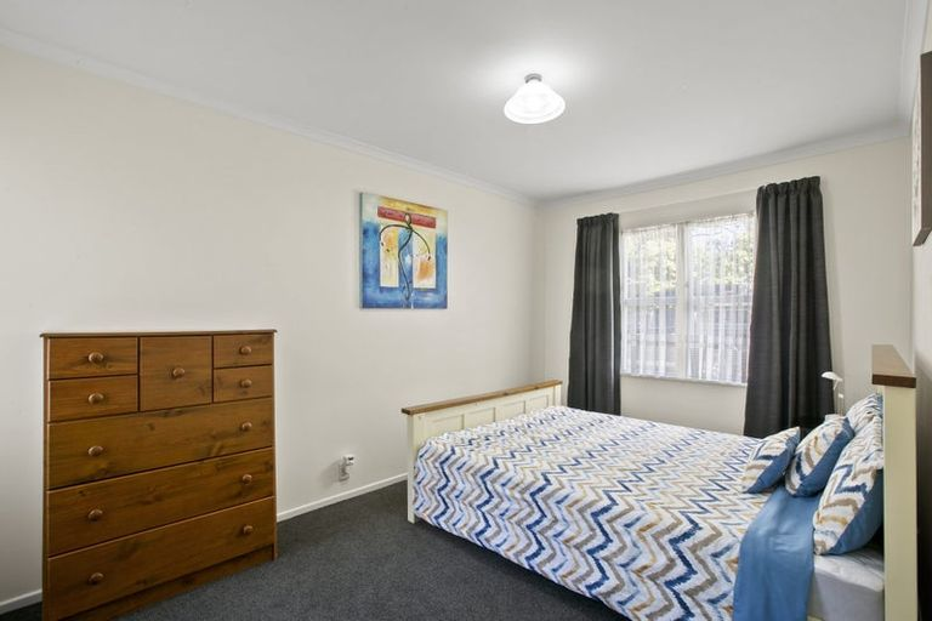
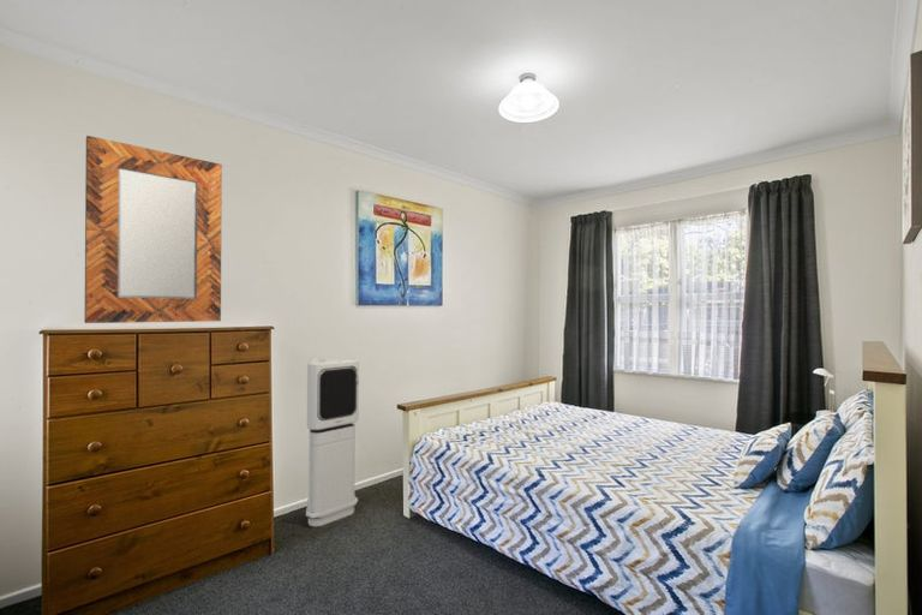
+ air purifier (324, 435)
+ home mirror (158, 237)
